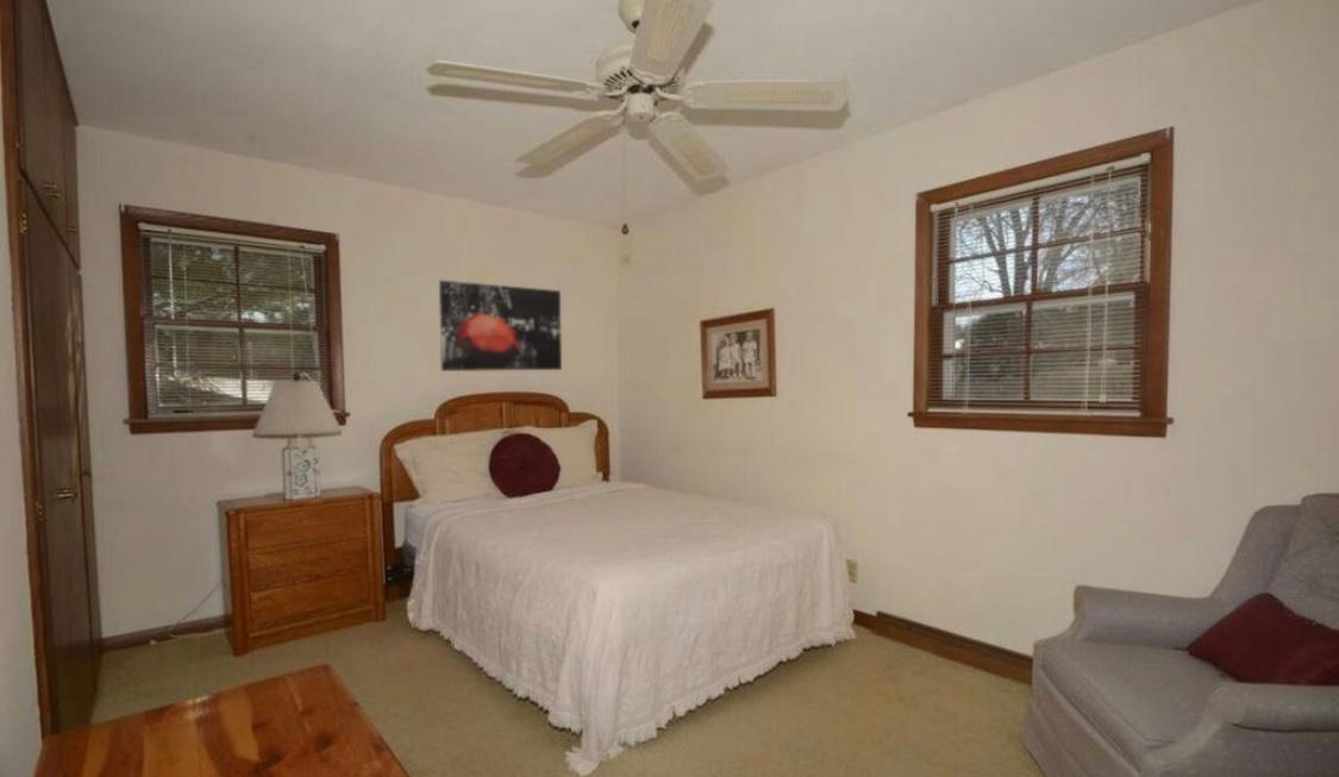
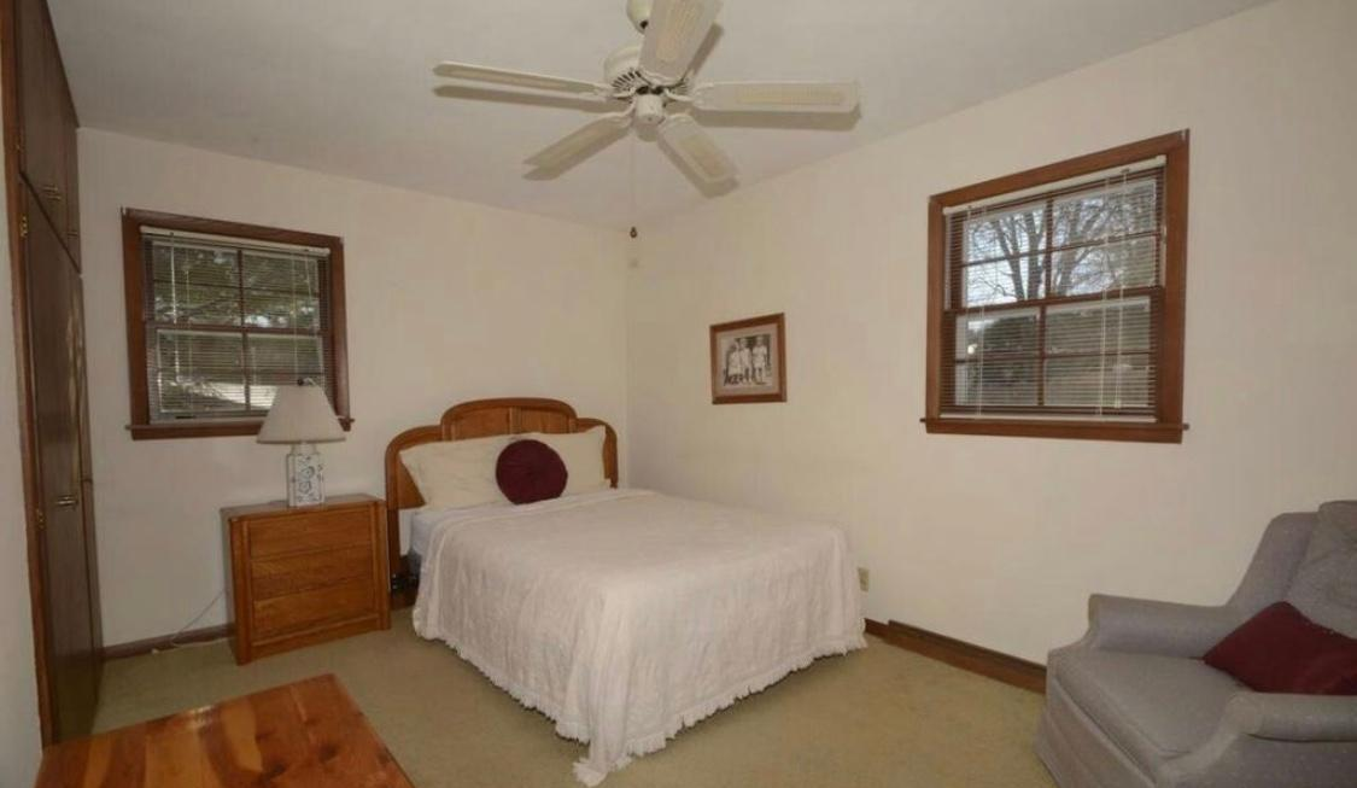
- wall art (503, 327)
